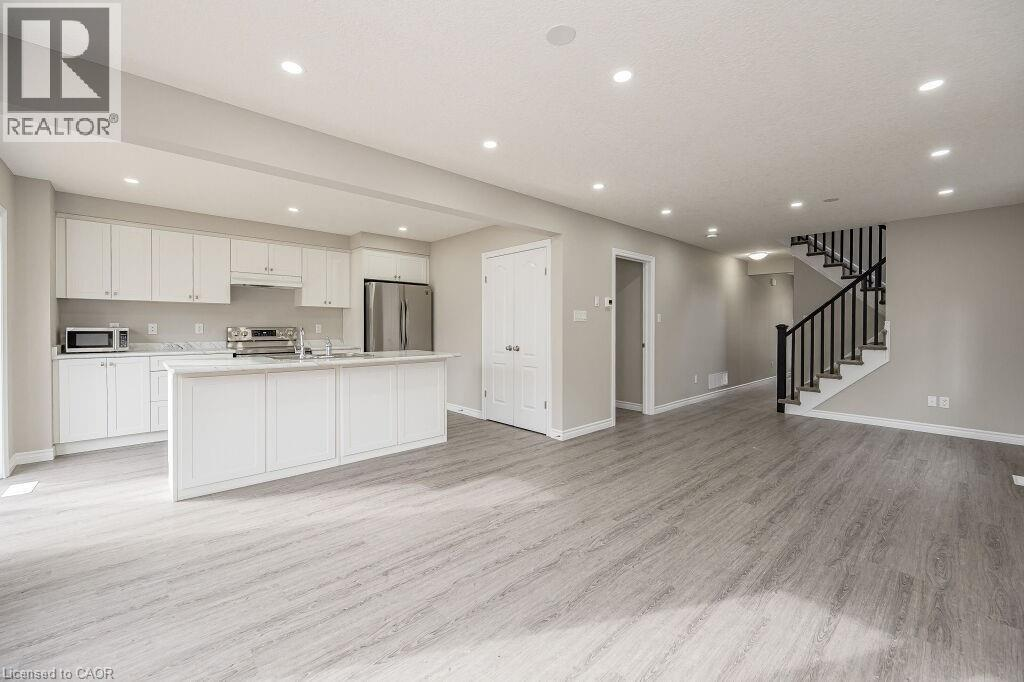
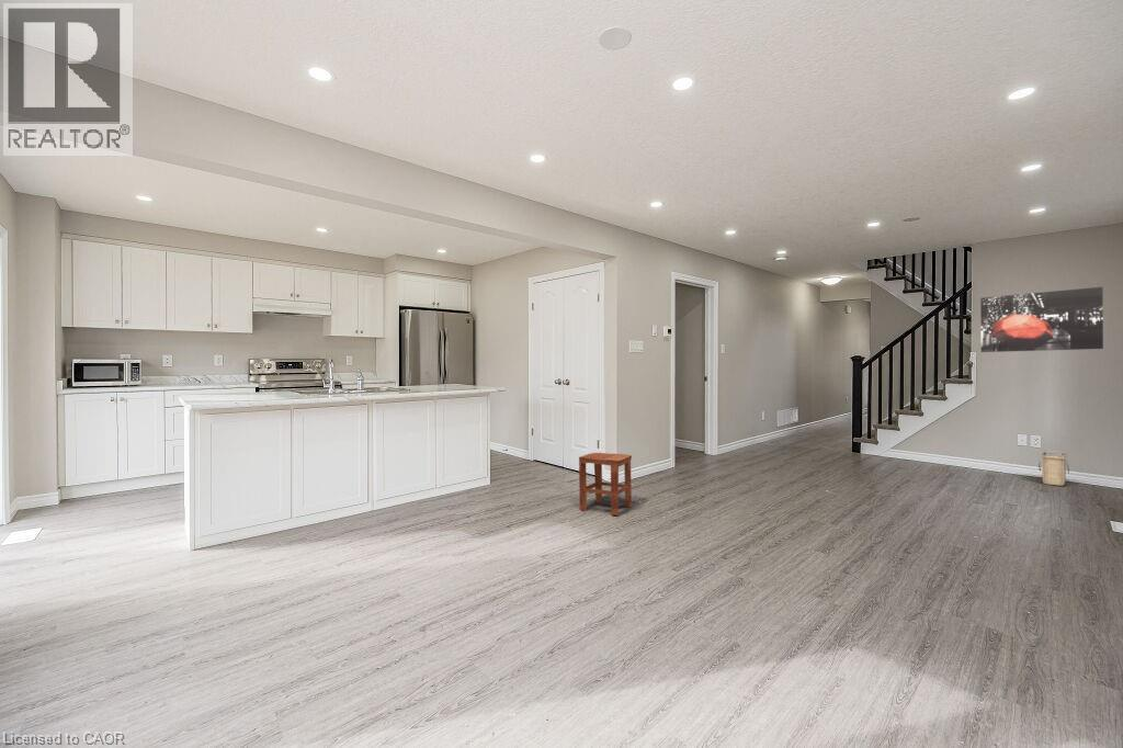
+ wall art (1037, 321)
+ stool (605, 483)
+ basket (1054, 467)
